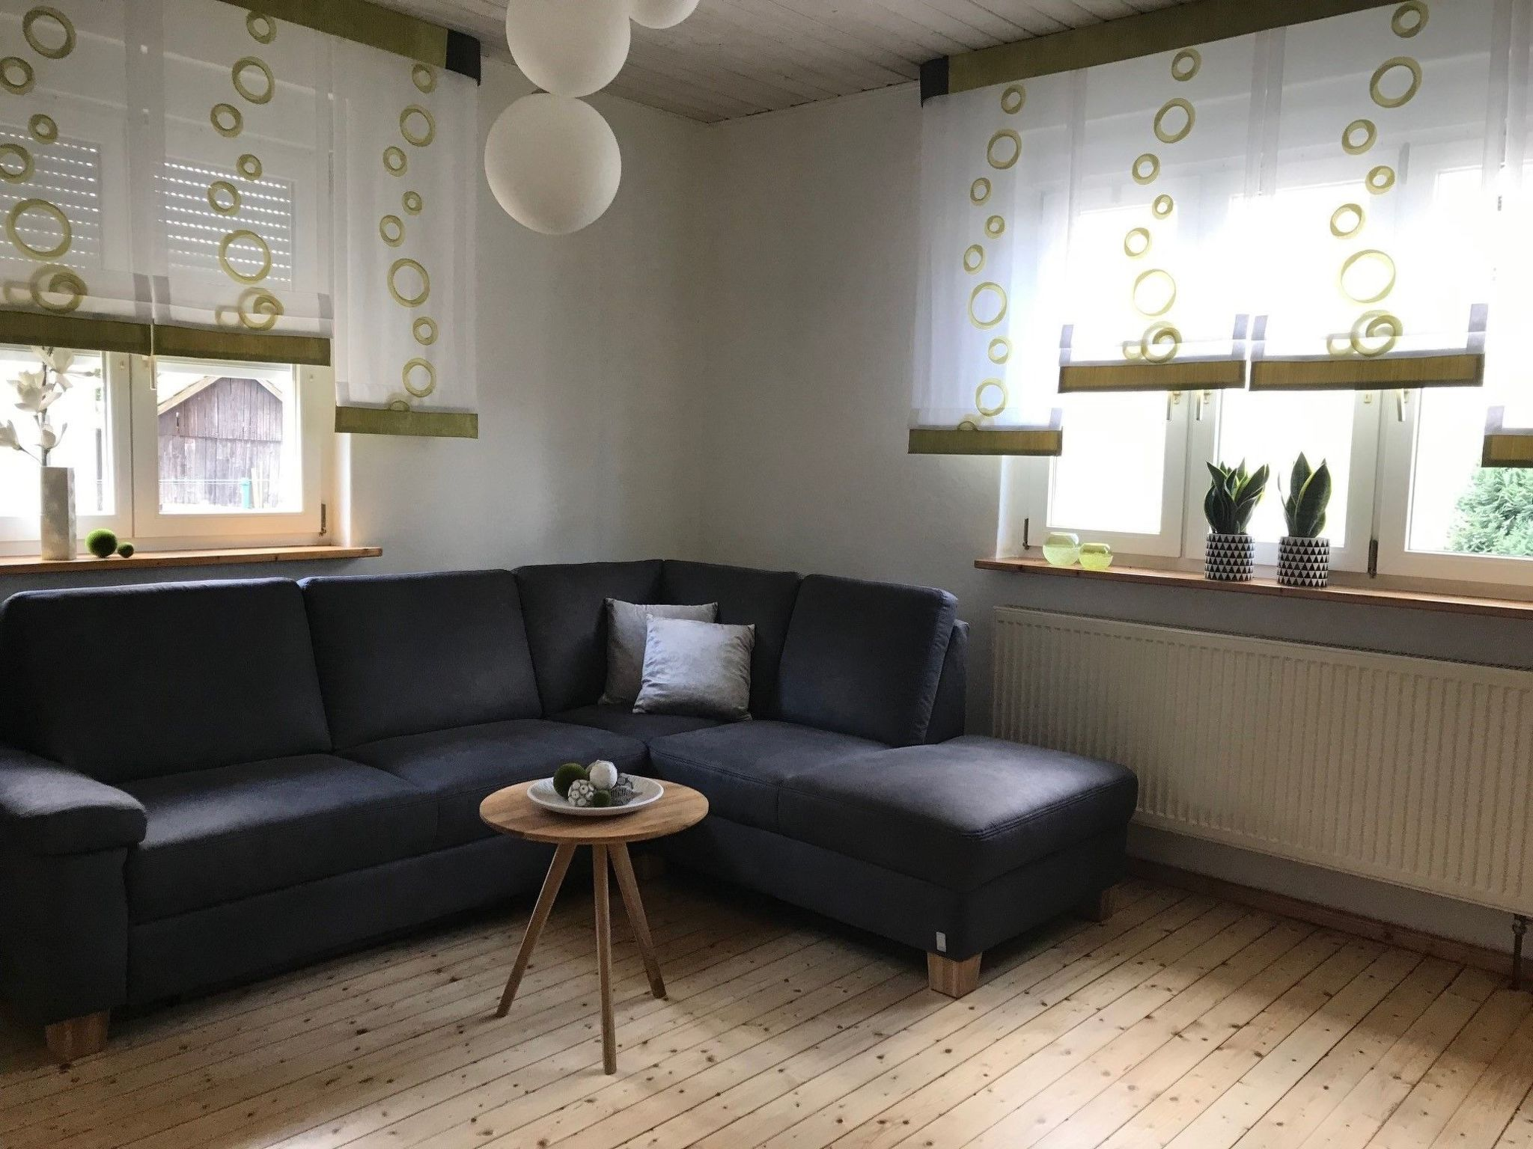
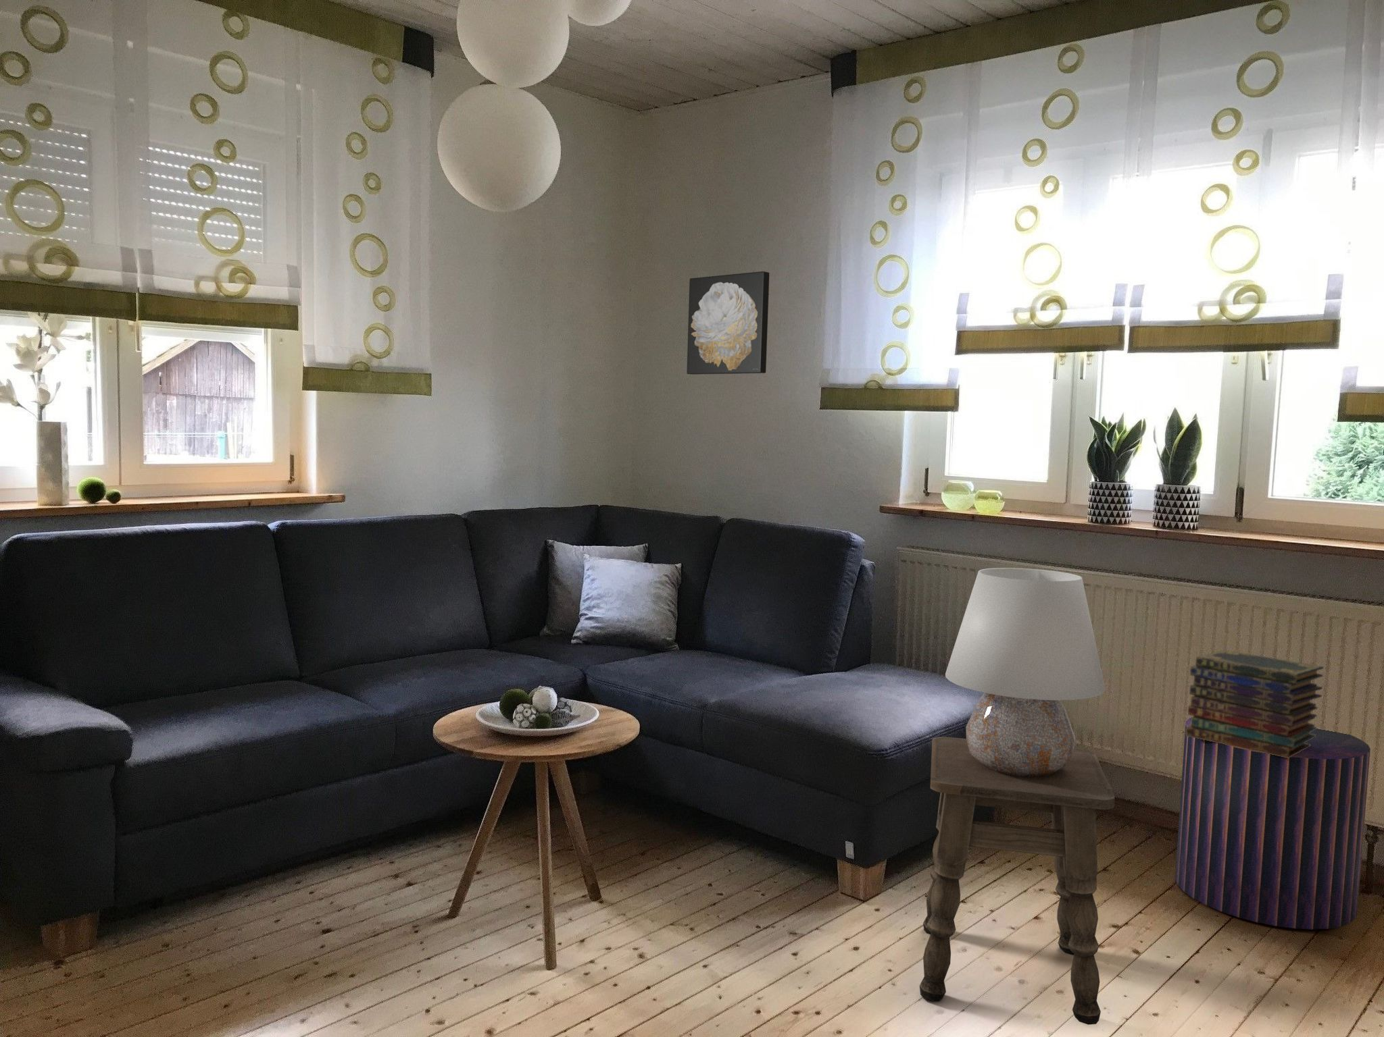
+ pouf (1268, 814)
+ wall art (727, 325)
+ book stack (1254, 700)
+ side table (1010, 851)
+ table lamp (1023, 670)
